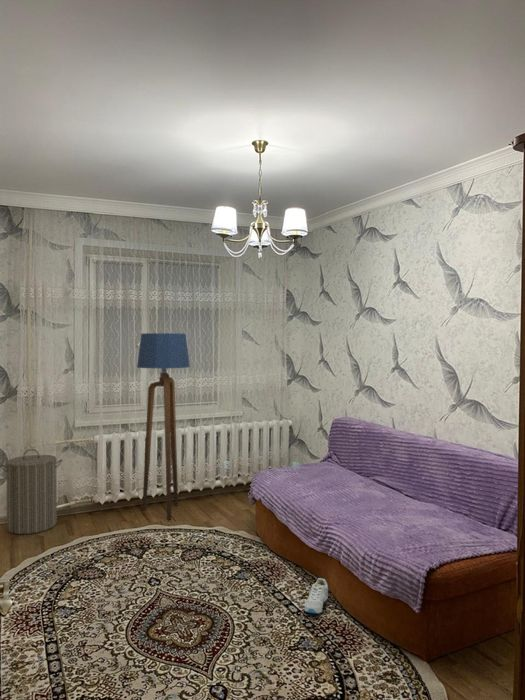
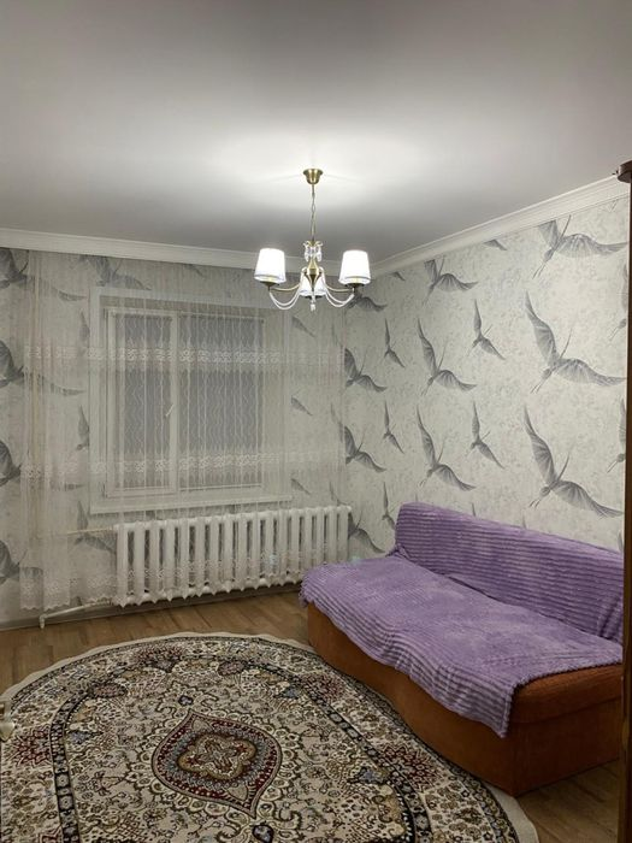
- laundry hamper (32, 487)
- floor lamp (165, 423)
- sneaker (317, 596)
